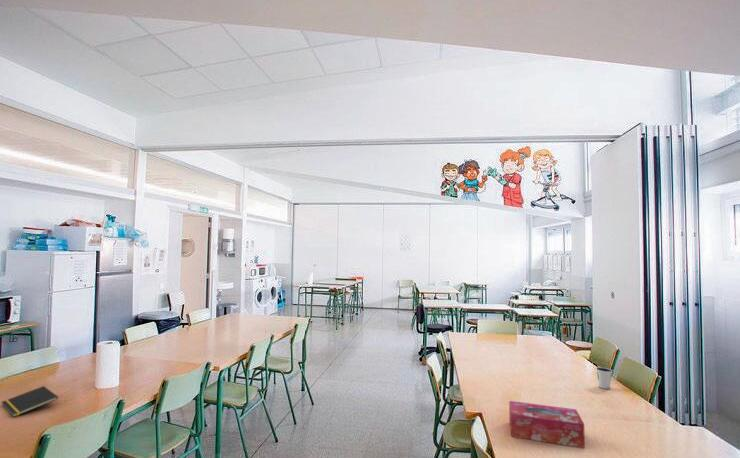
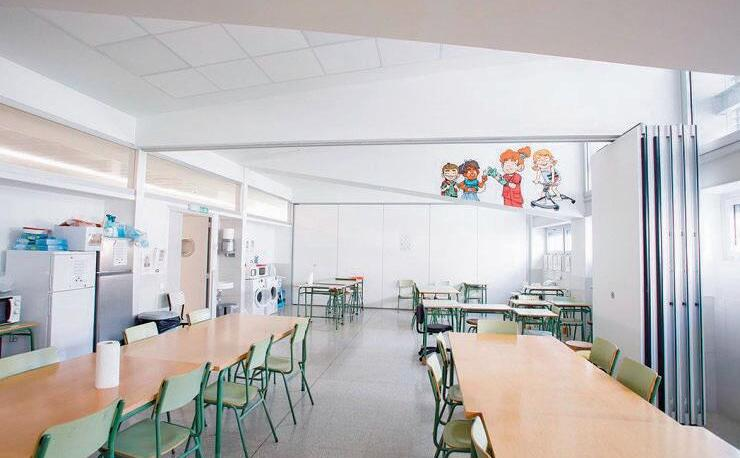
- tissue box (544, 422)
- dixie cup (604, 378)
- notepad (29, 400)
